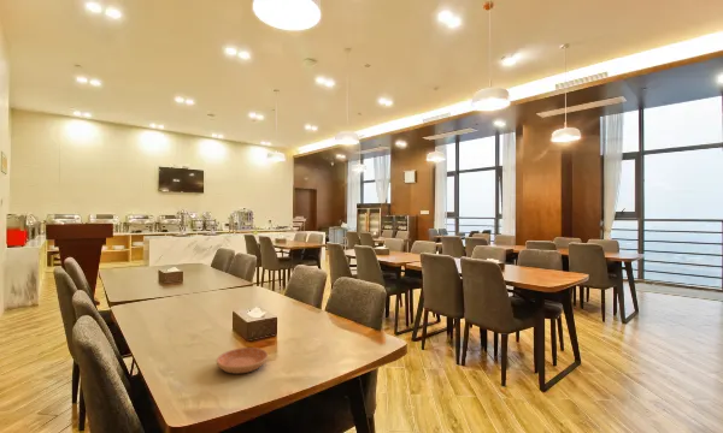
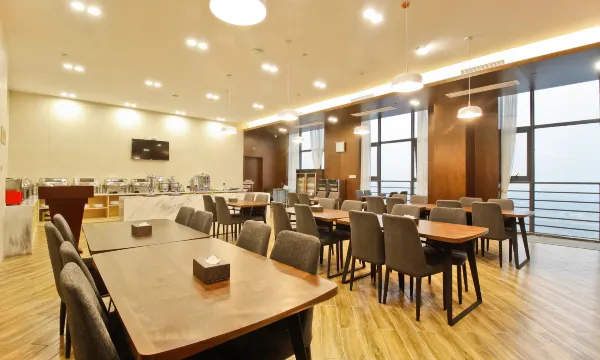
- saucer (242, 361)
